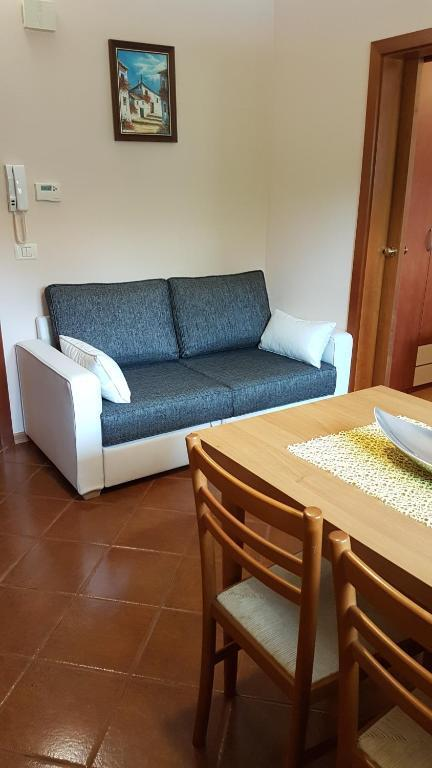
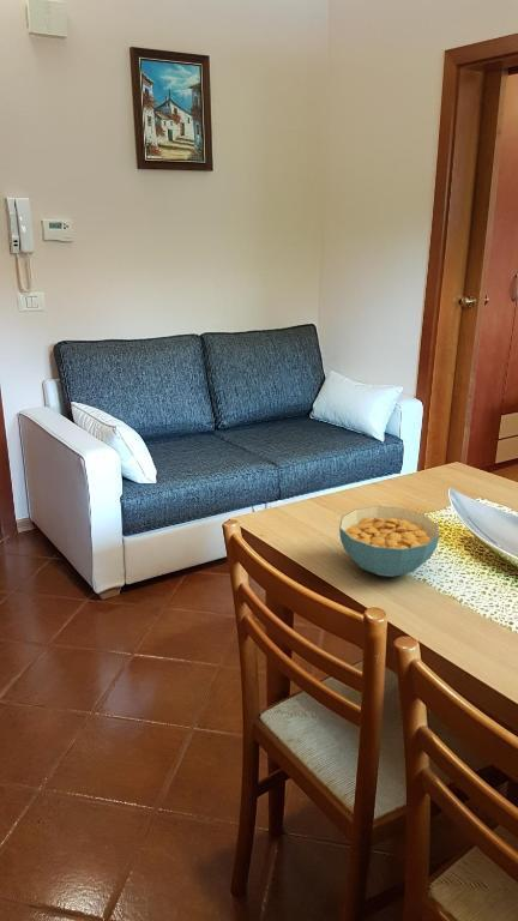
+ cereal bowl (386, 548)
